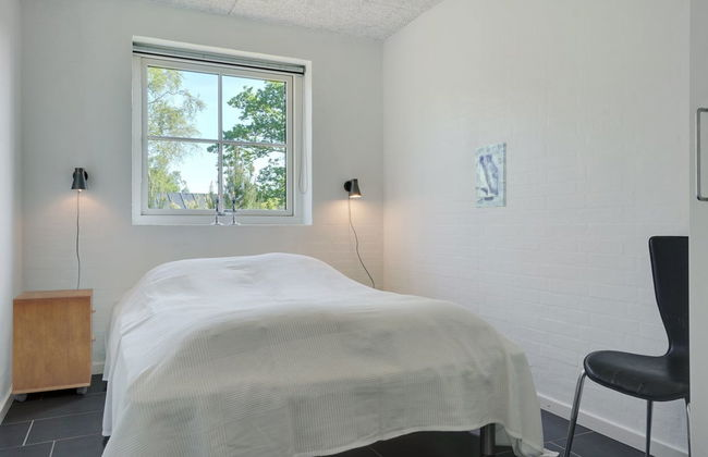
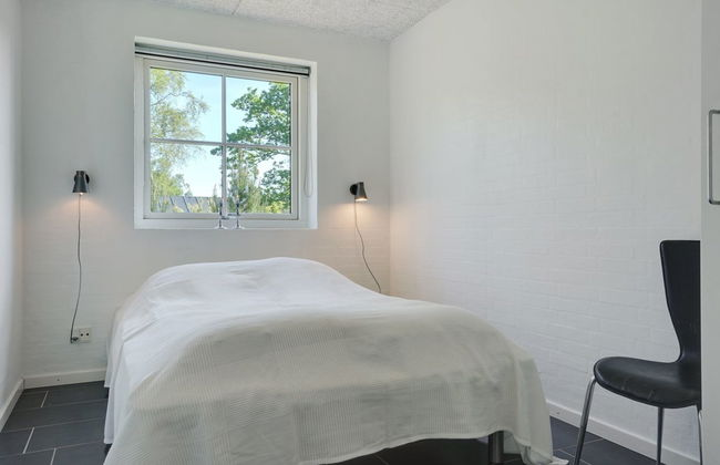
- wall art (490, 176)
- cabinet (58, 342)
